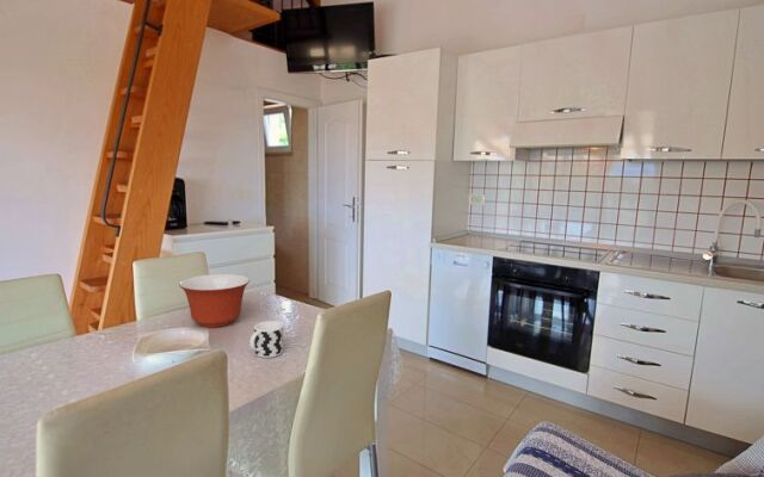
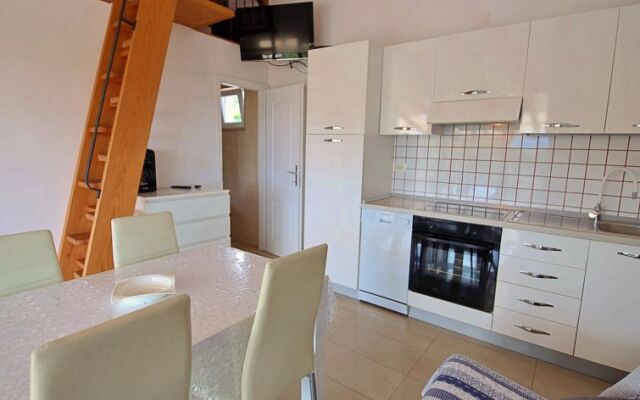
- mixing bowl (215, 301)
- cup (265, 340)
